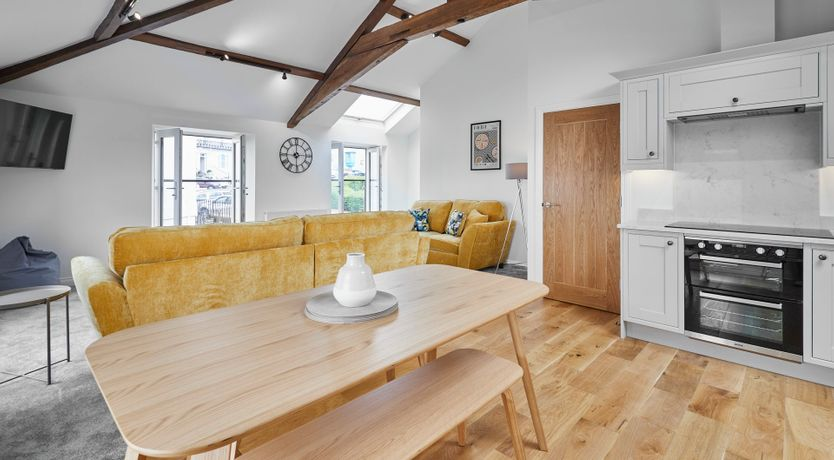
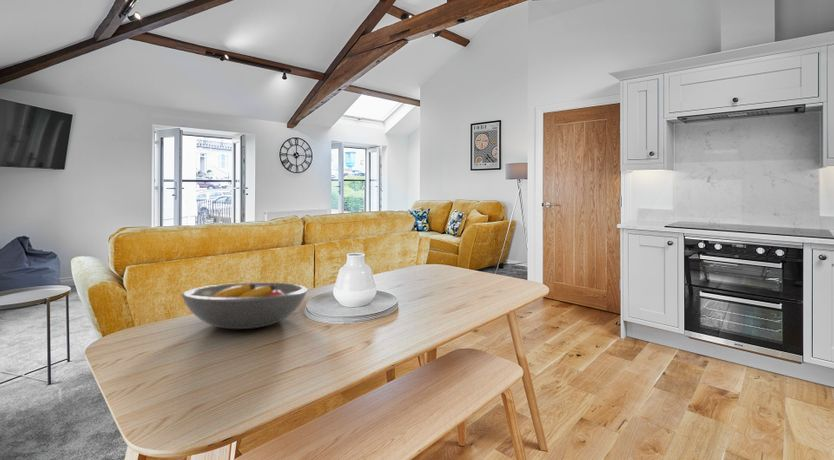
+ fruit bowl (247, 302)
